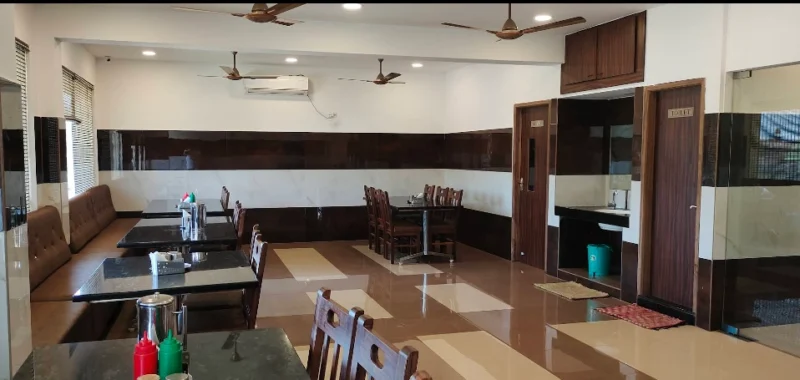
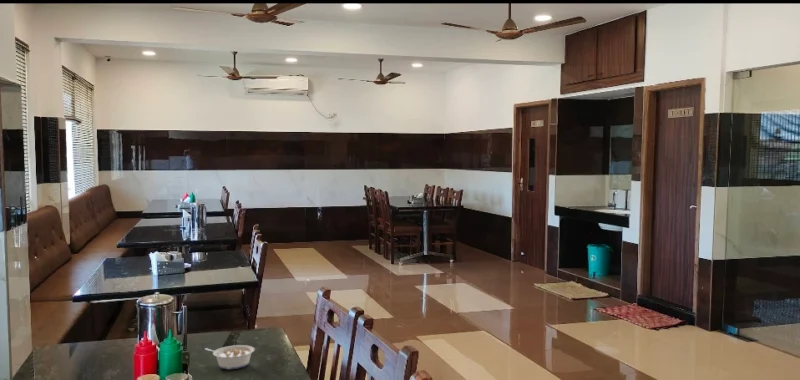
+ legume (232, 356)
